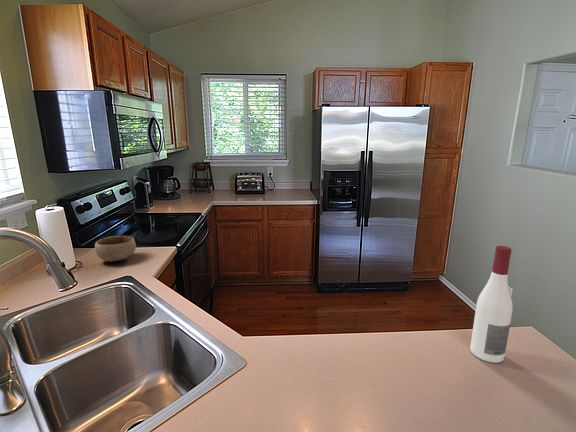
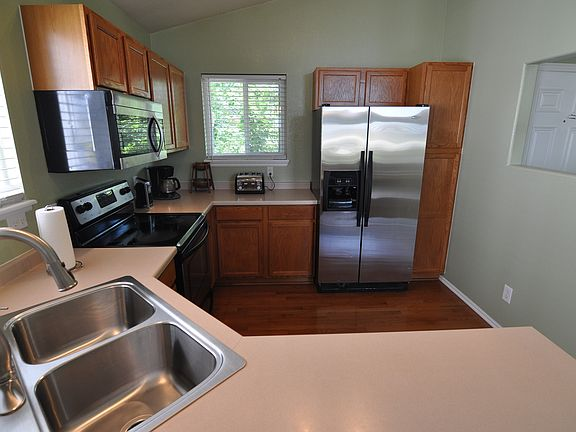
- alcohol (494, 302)
- bowl (116, 249)
